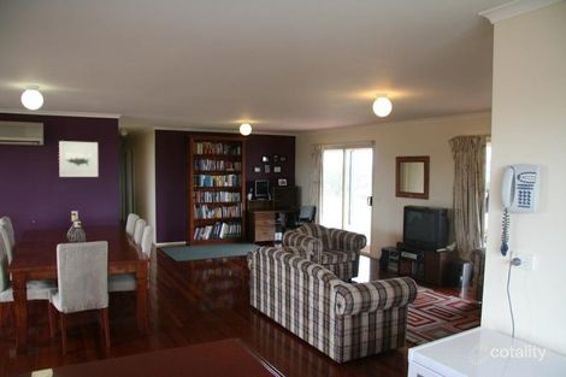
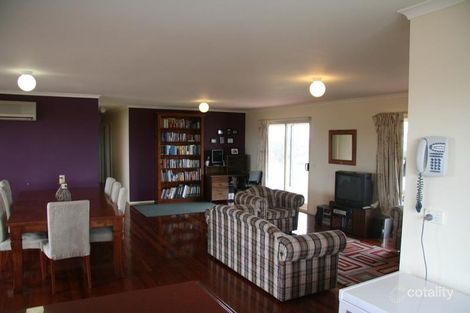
- wall art (78, 159)
